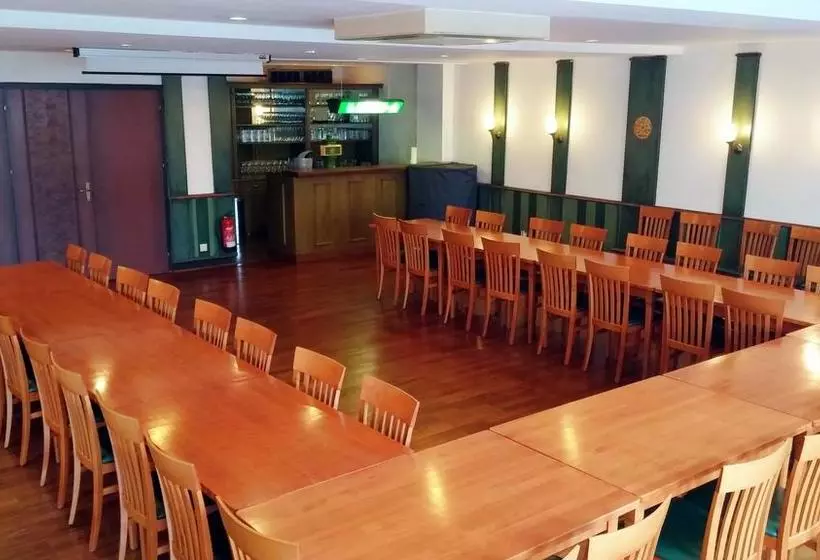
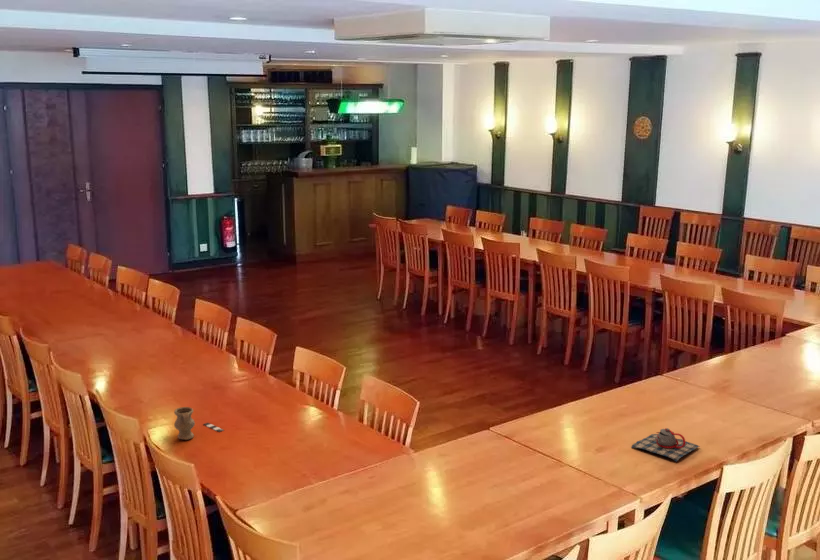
+ teapot (666, 438)
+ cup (193, 420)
